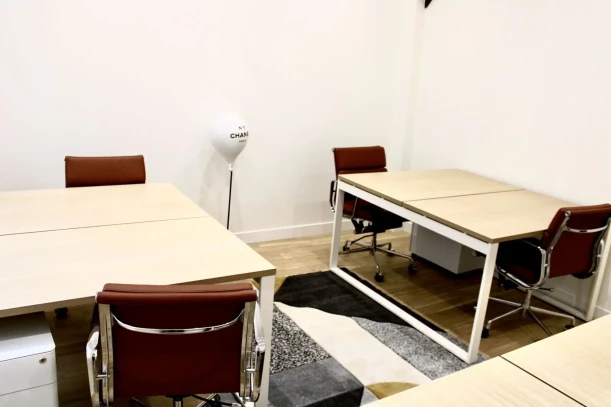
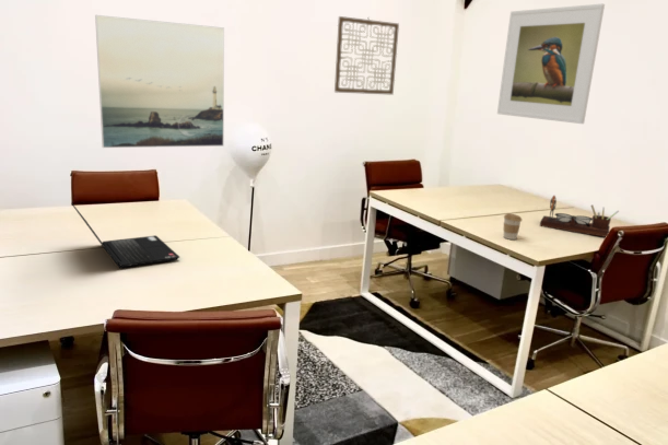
+ desk organizer (579, 215)
+ wall art (366, 55)
+ laptop computer (126, 238)
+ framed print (164, 85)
+ coffee cup (512, 225)
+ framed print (544, 65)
